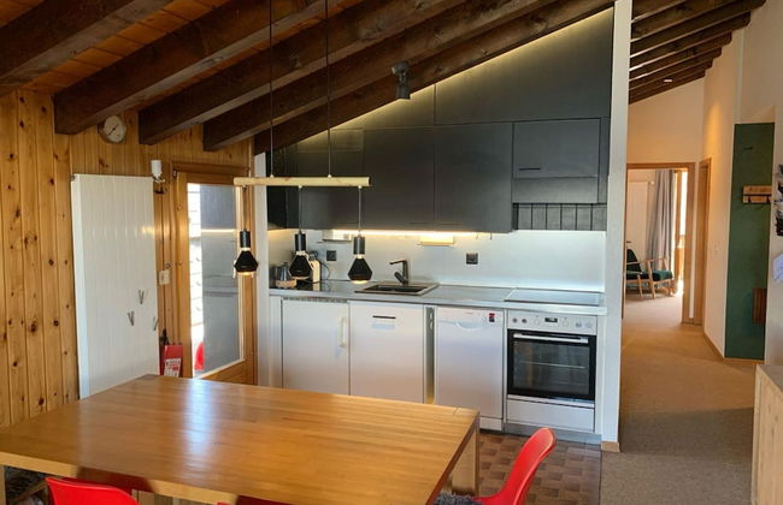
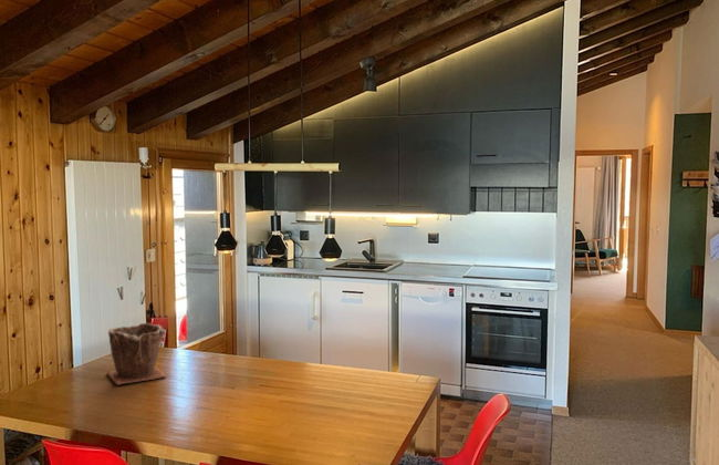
+ plant pot (136, 351)
